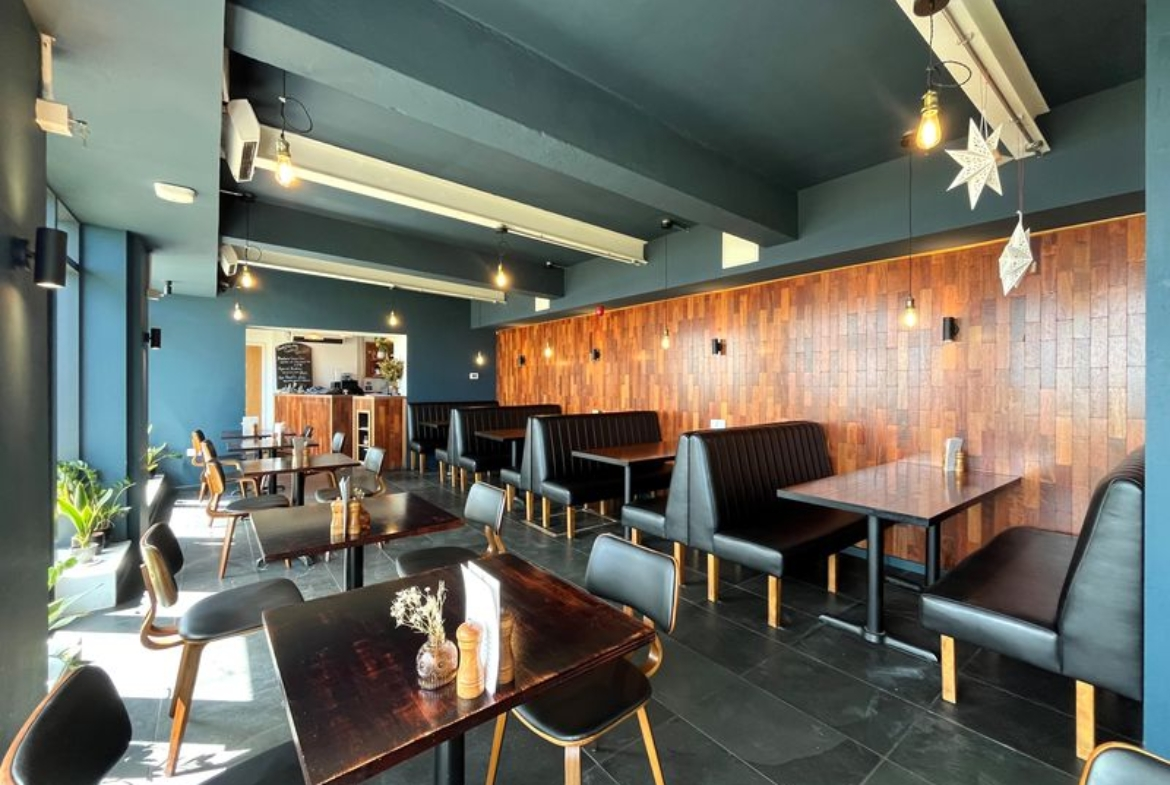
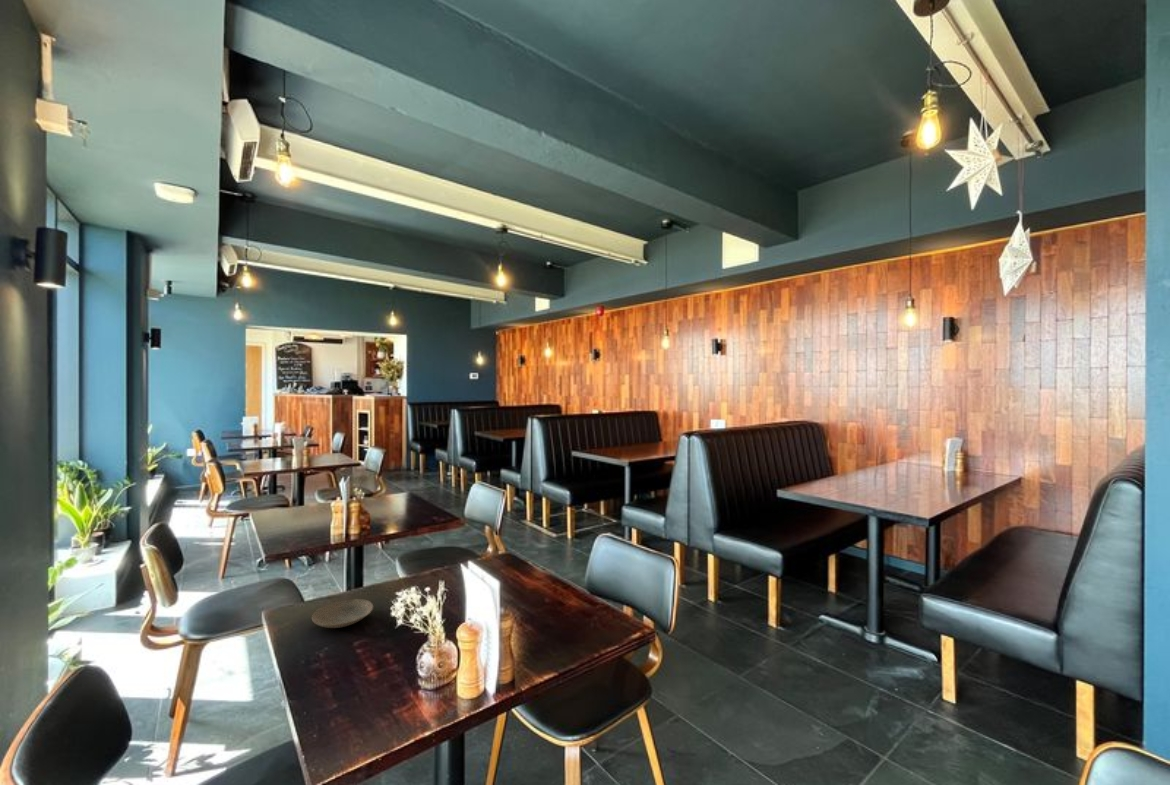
+ plate (343, 615)
